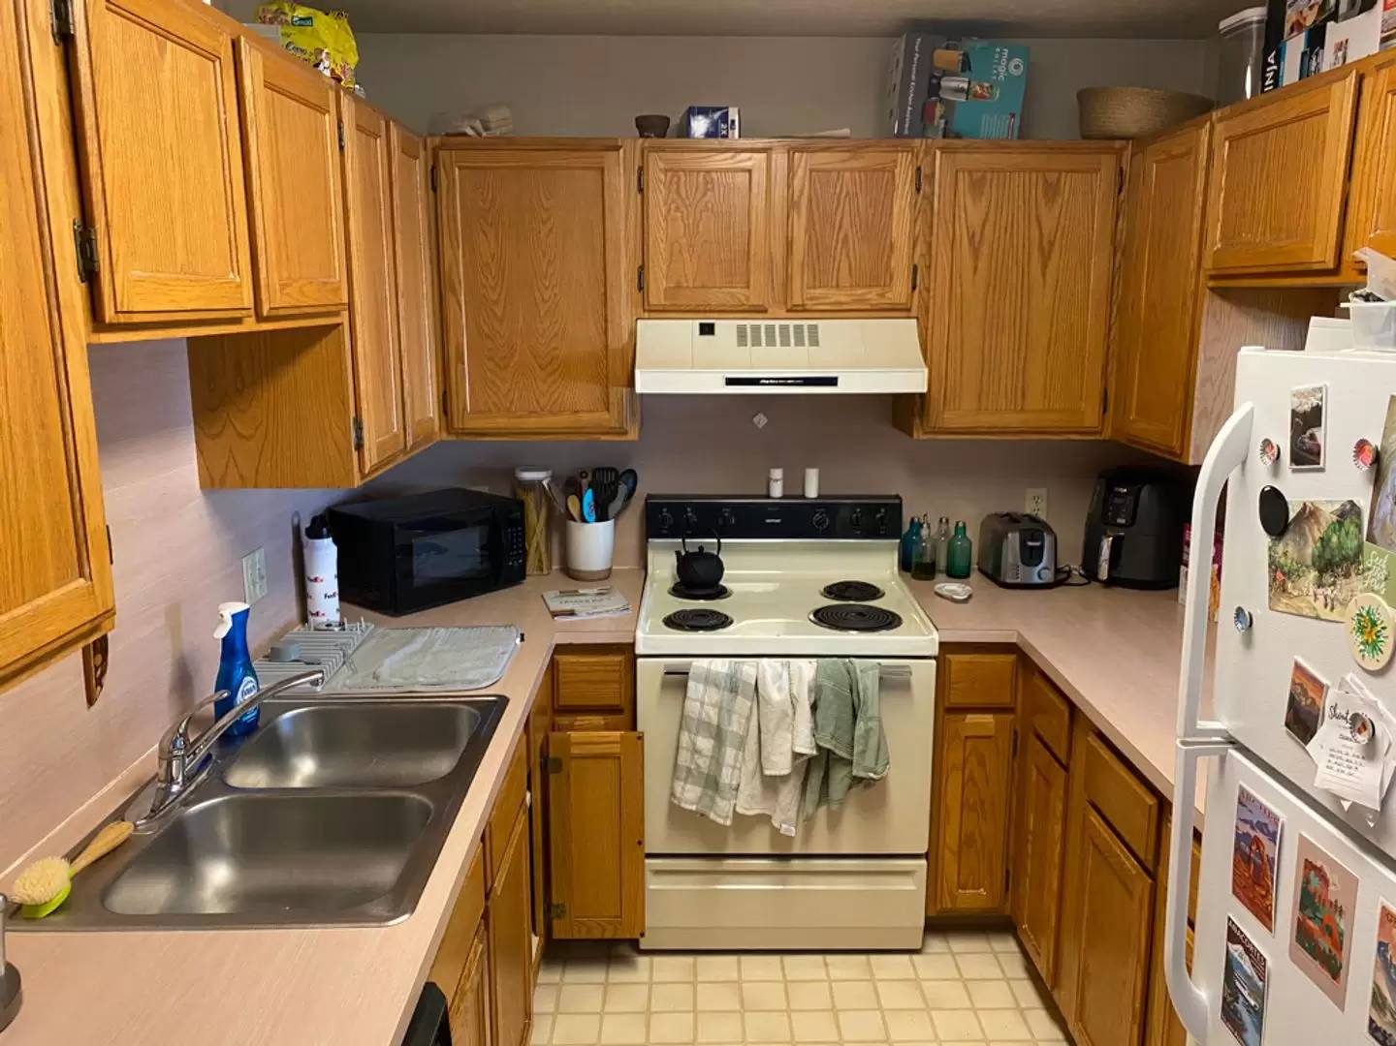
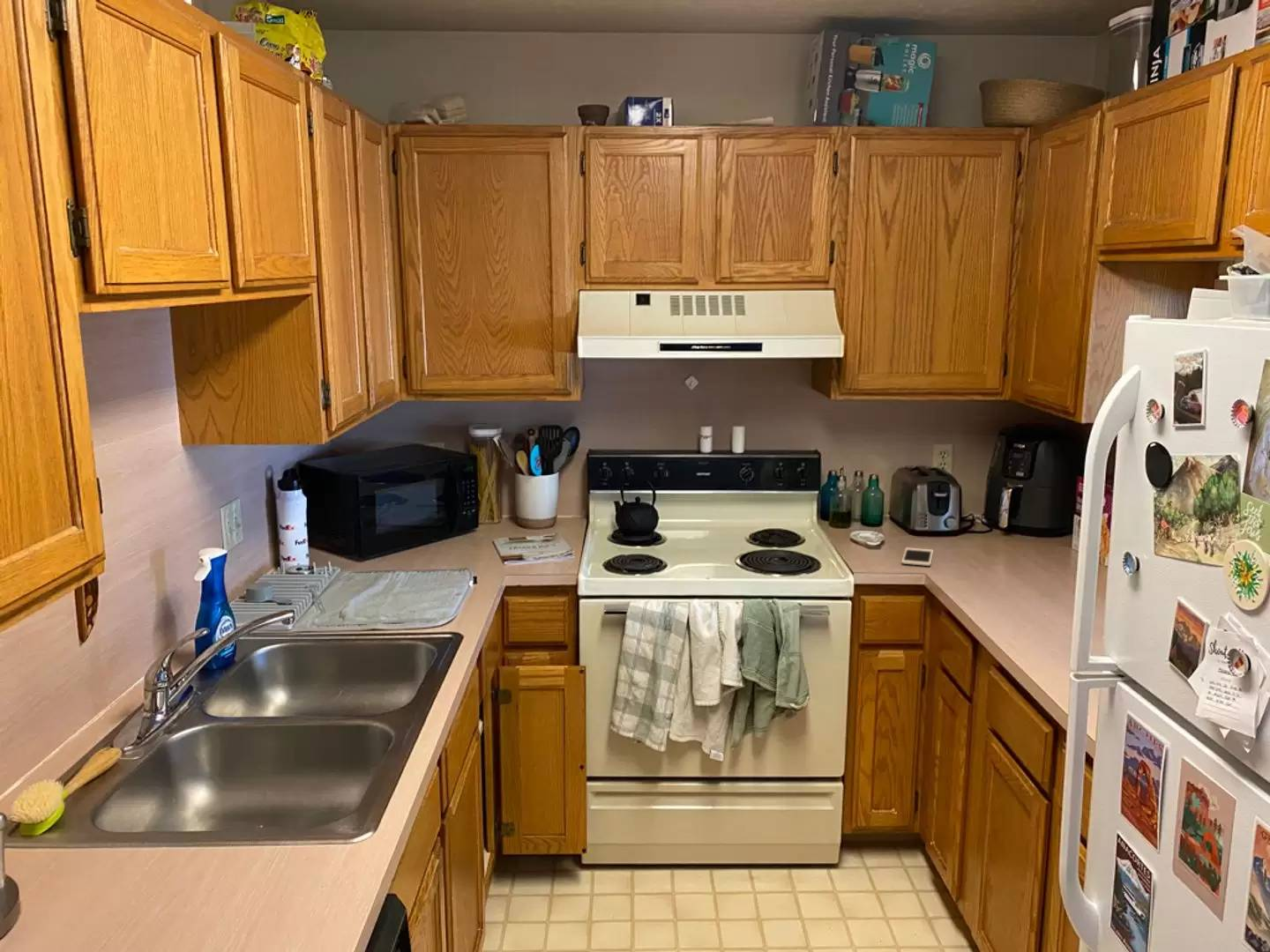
+ cell phone (917, 556)
